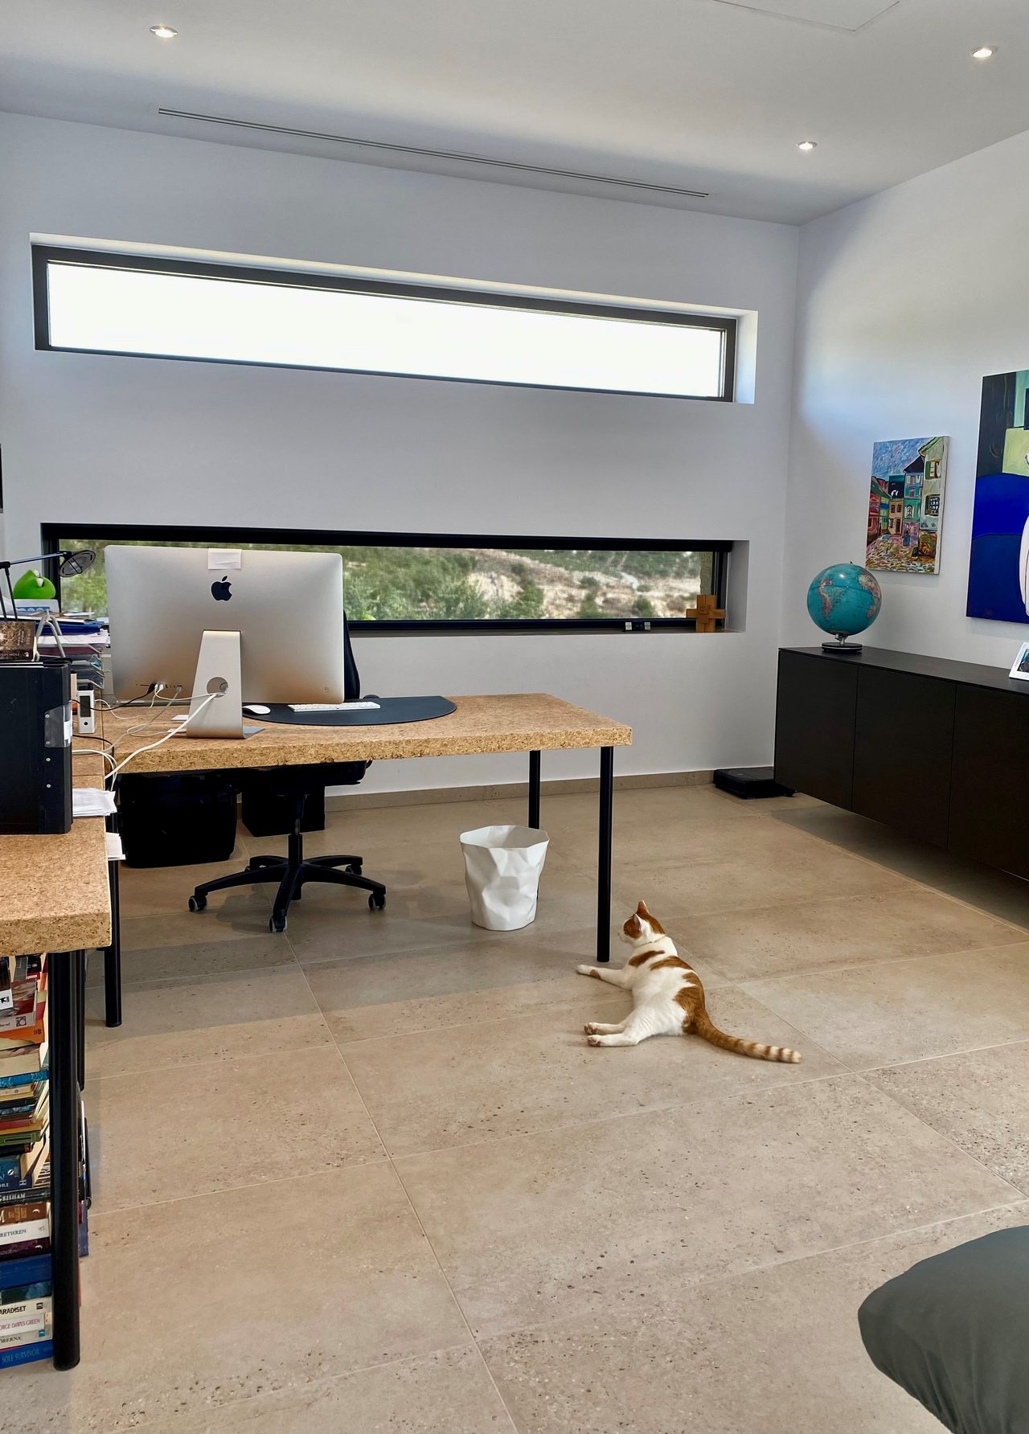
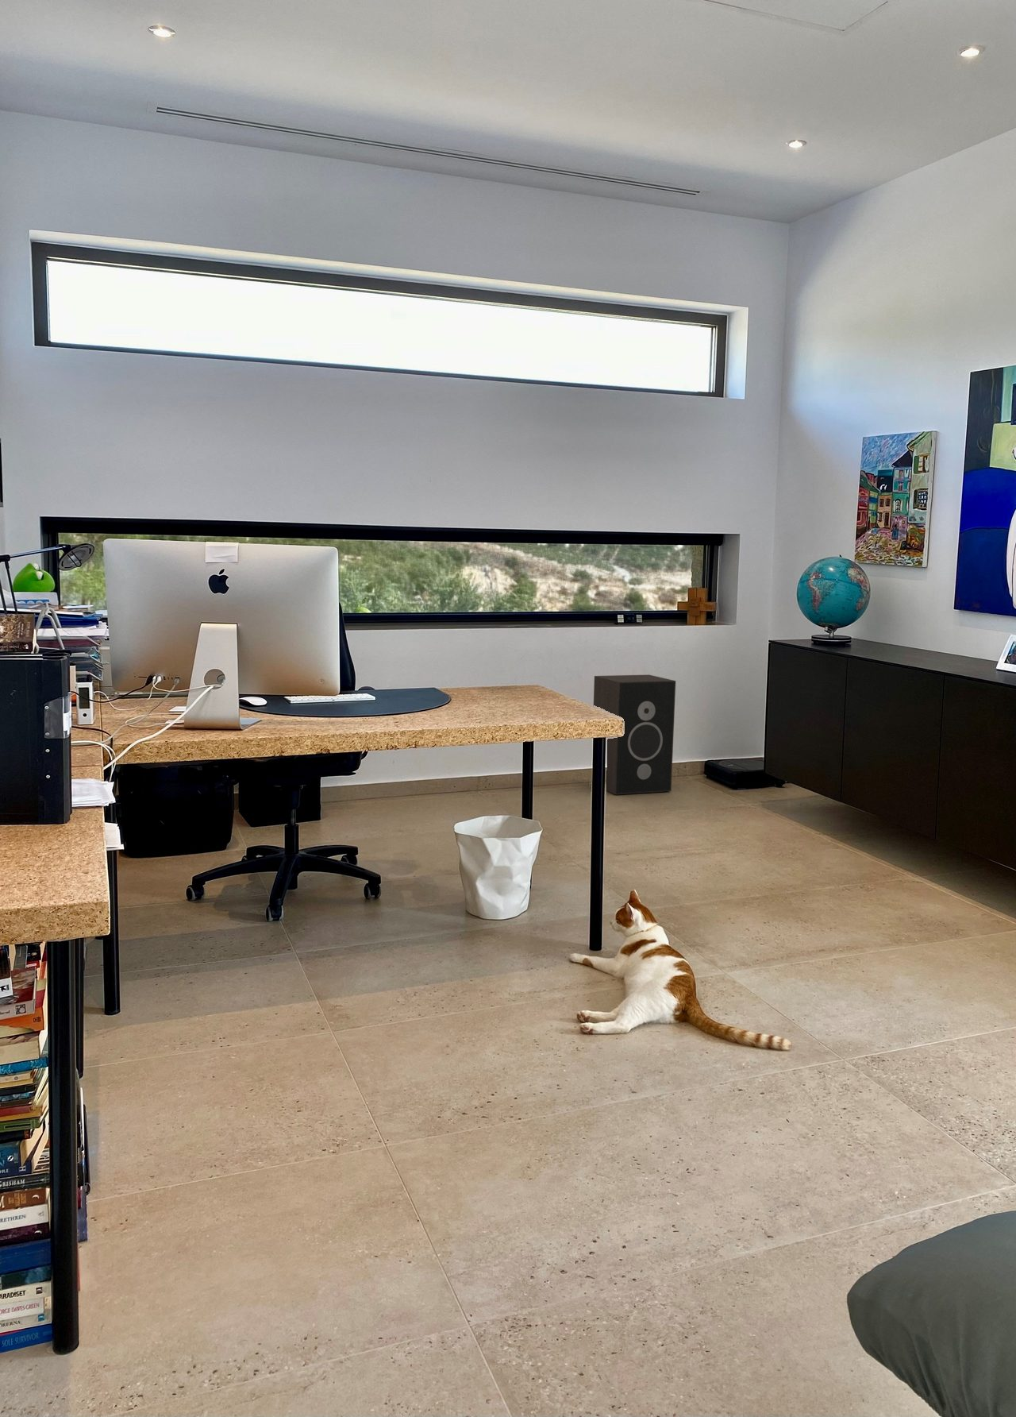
+ speaker (632, 733)
